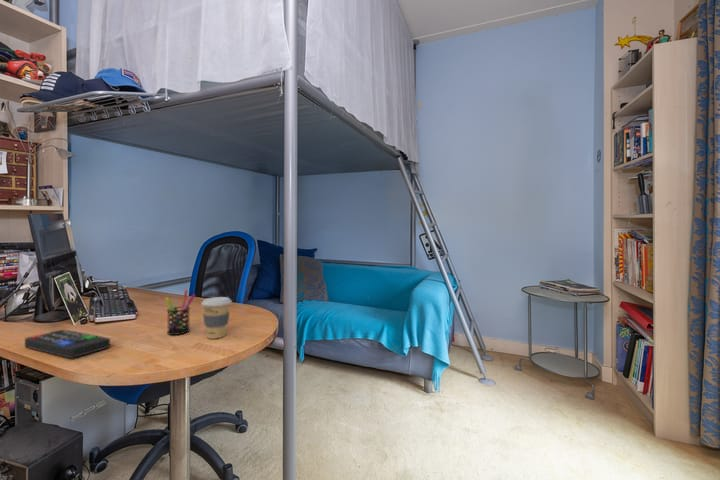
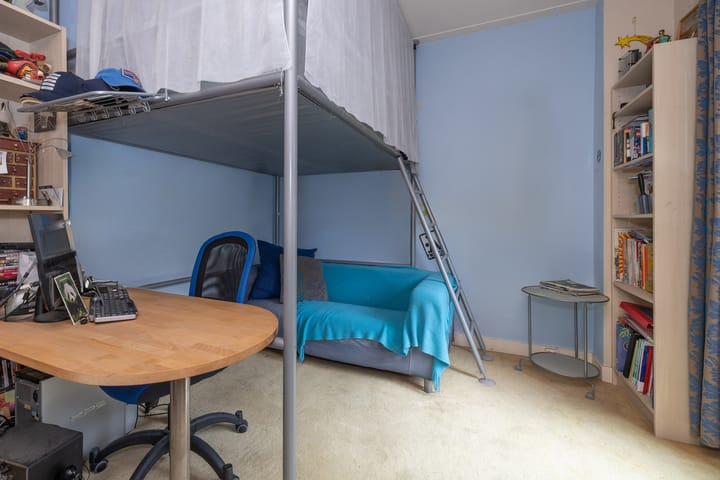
- remote control (67, 341)
- coffee cup (216, 317)
- pen holder (177, 311)
